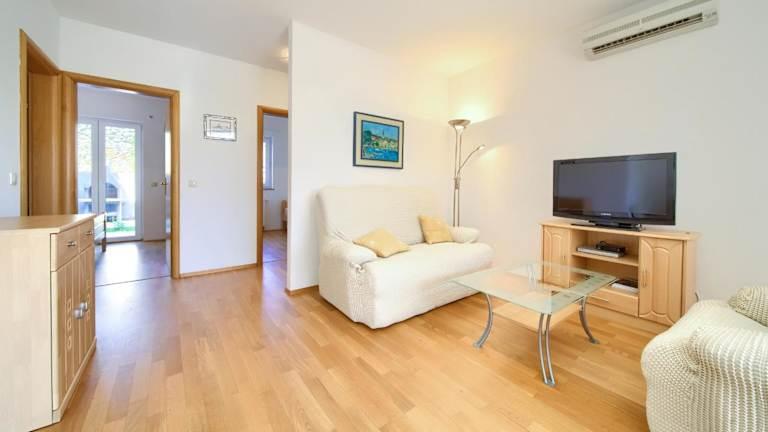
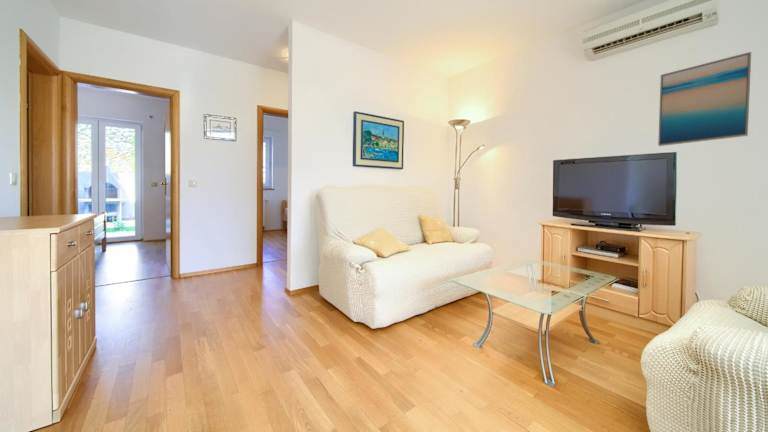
+ wall art (701, 103)
